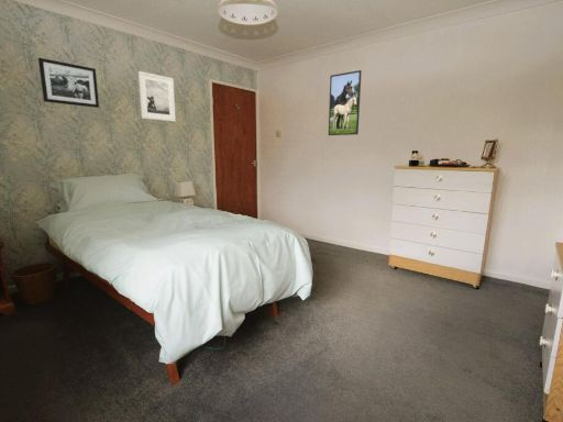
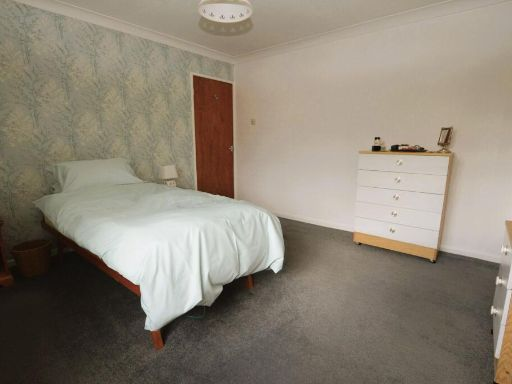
- picture frame (70, 84)
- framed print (157, 97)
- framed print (343, 104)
